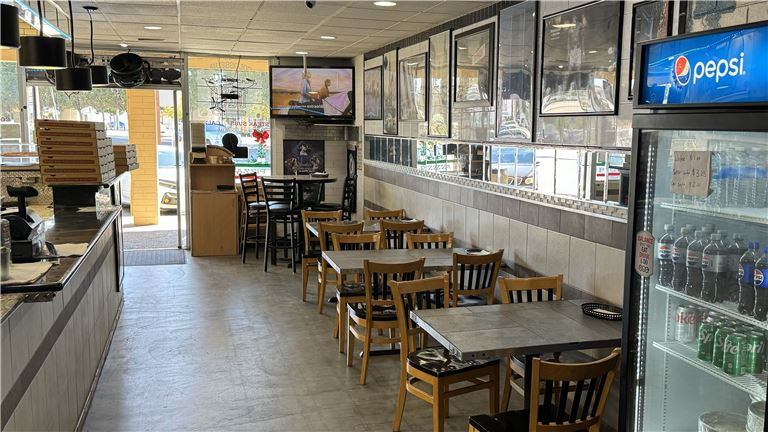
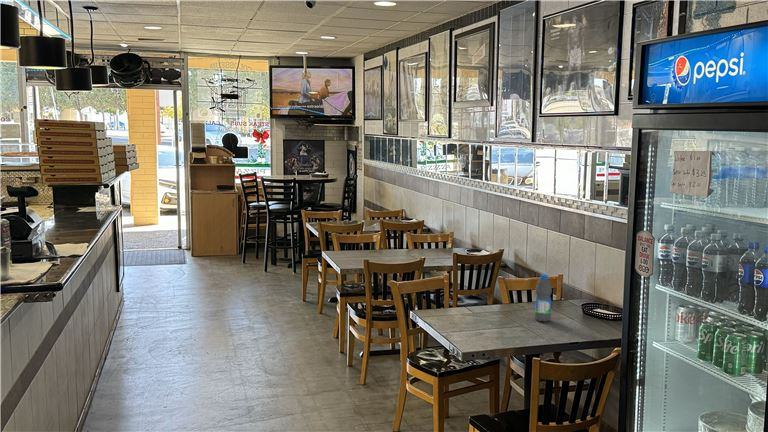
+ water bottle (543, 297)
